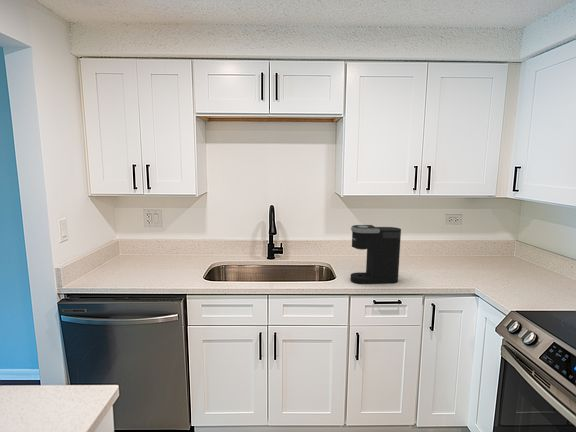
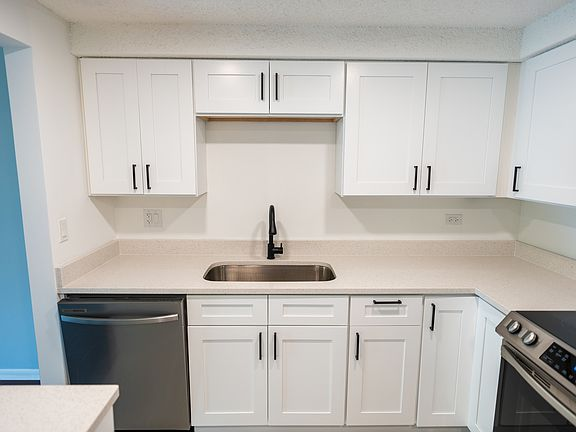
- coffee maker (374, 253)
